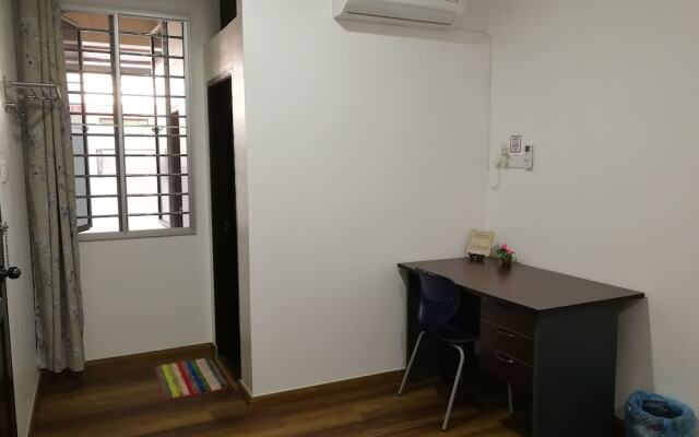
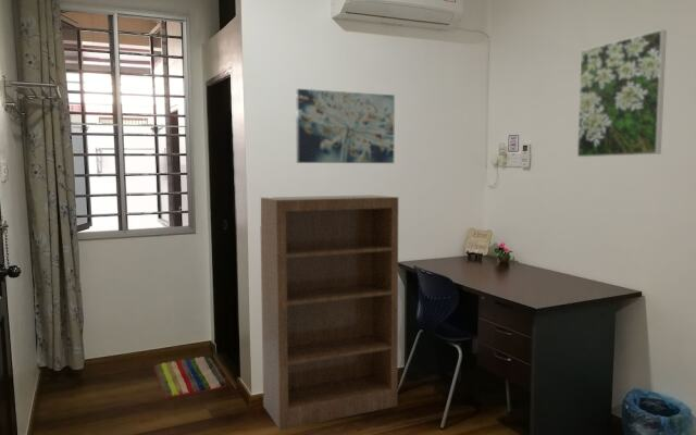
+ wall art (347, 127)
+ bookshelf (330, 303)
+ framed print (618, 98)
